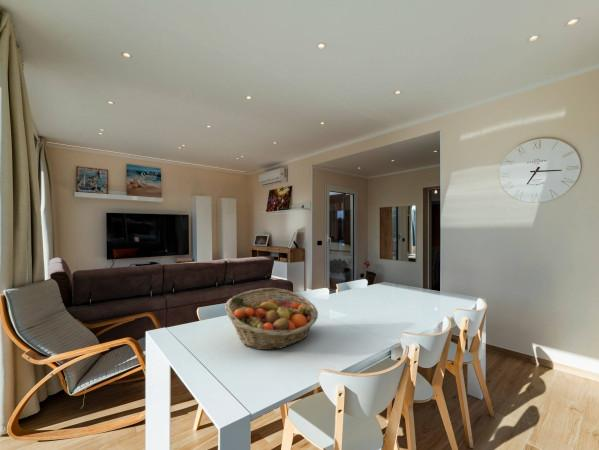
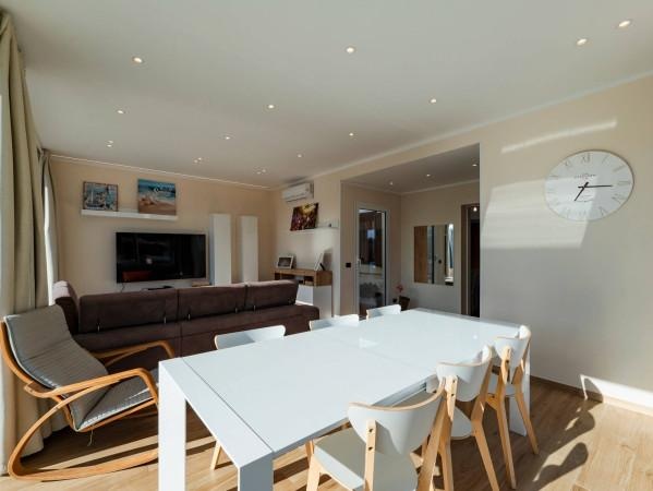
- fruit basket (273, 315)
